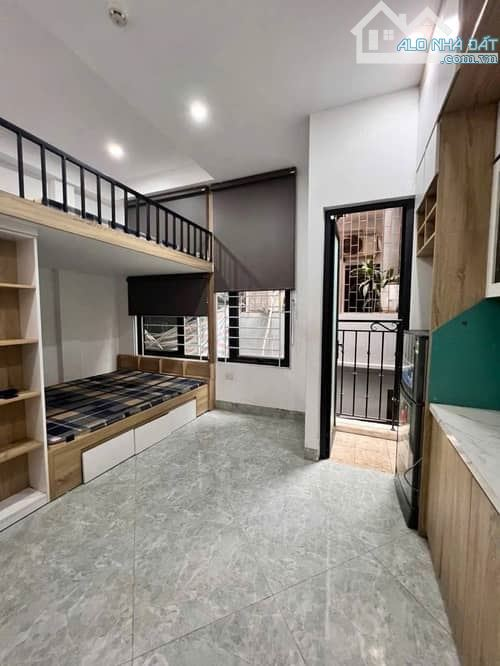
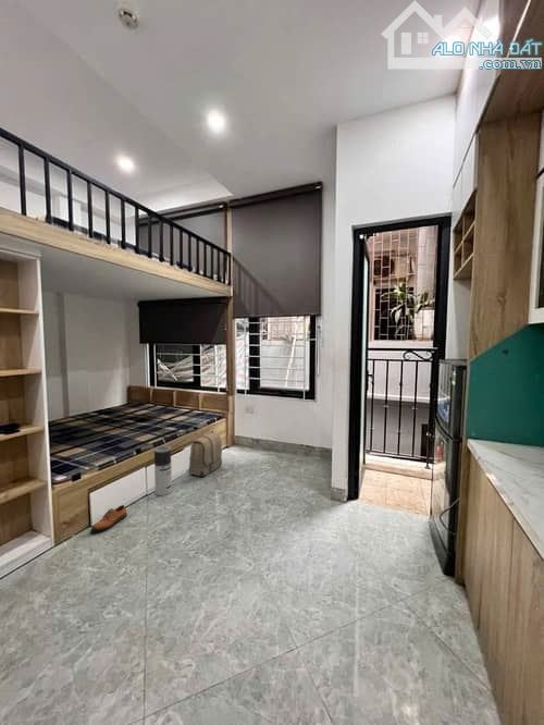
+ air purifier (163, 470)
+ backpack (207, 452)
+ shoe (109, 517)
